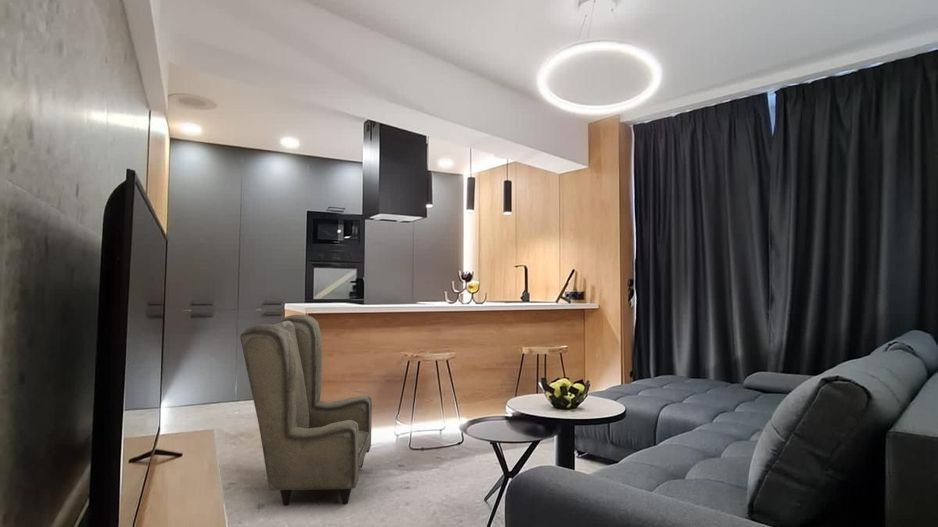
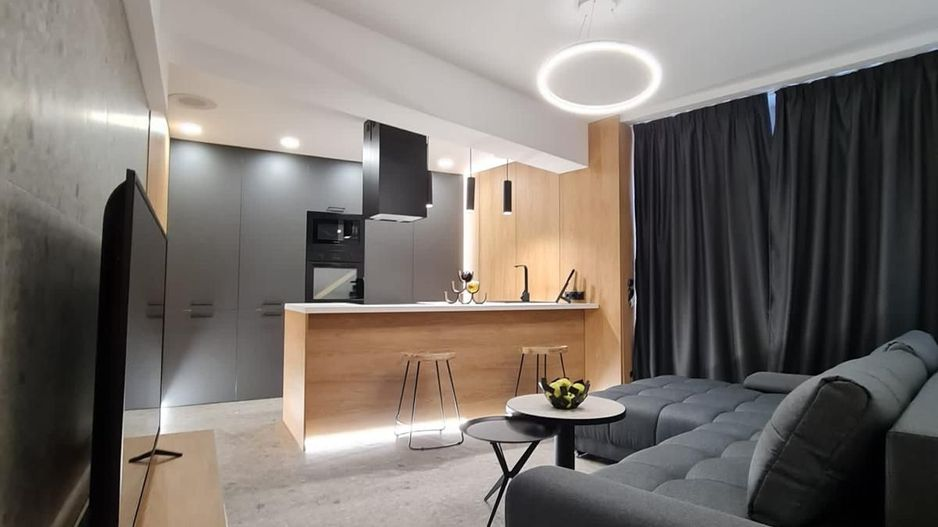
- armchair (315, 402)
